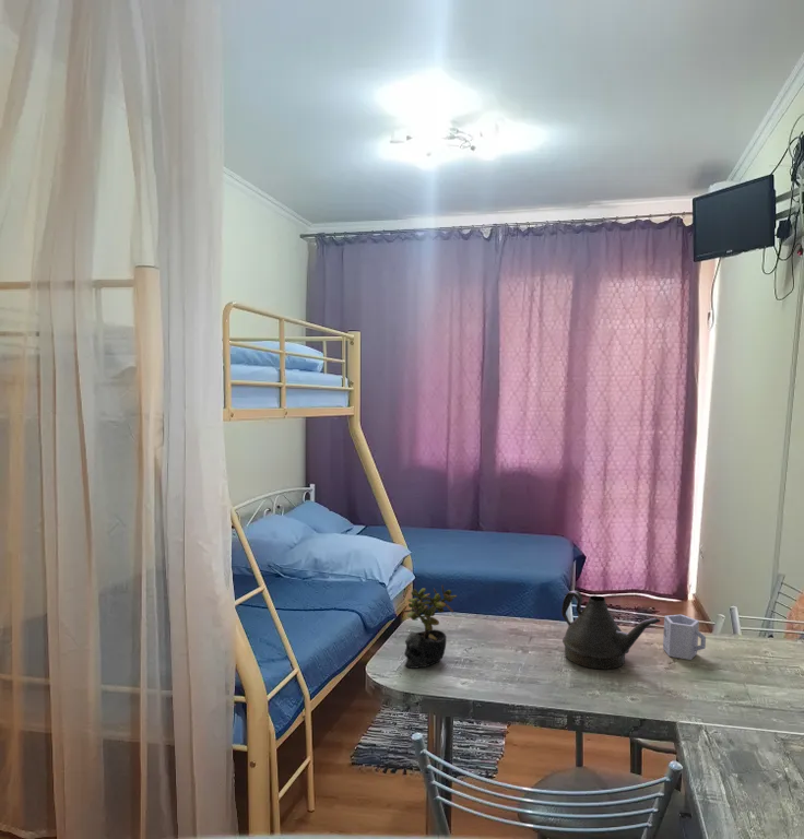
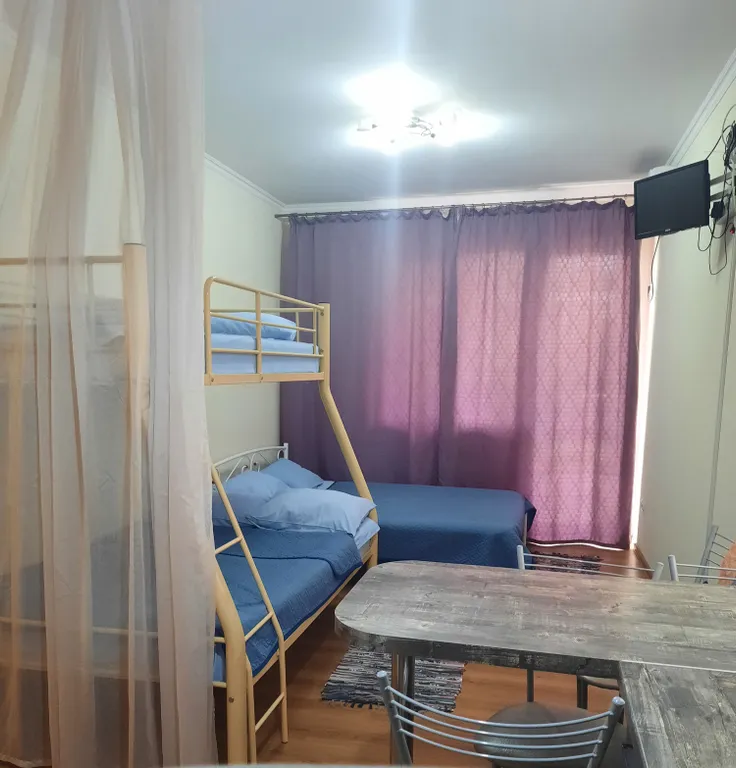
- teapot (606, 630)
- succulent plant (425, 625)
- cup (684, 637)
